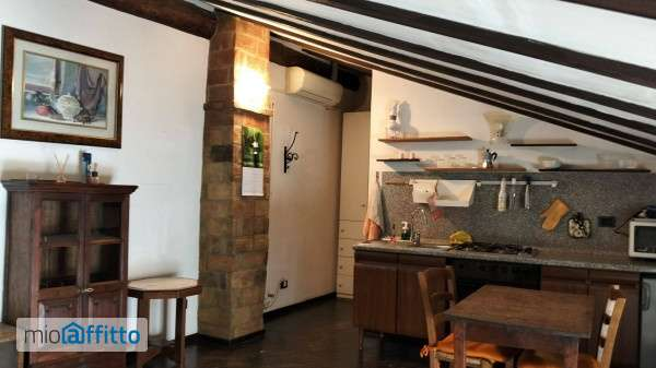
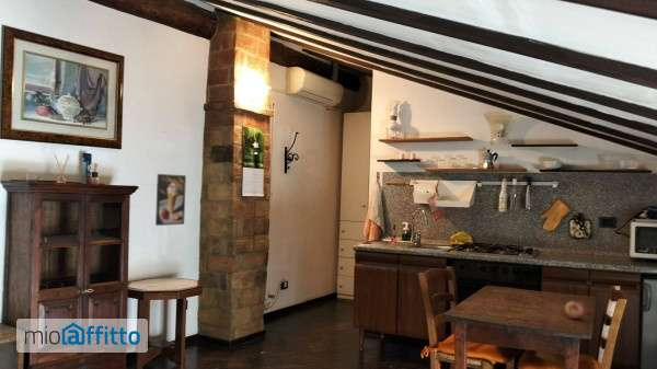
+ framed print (171, 199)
+ fruit (575, 310)
